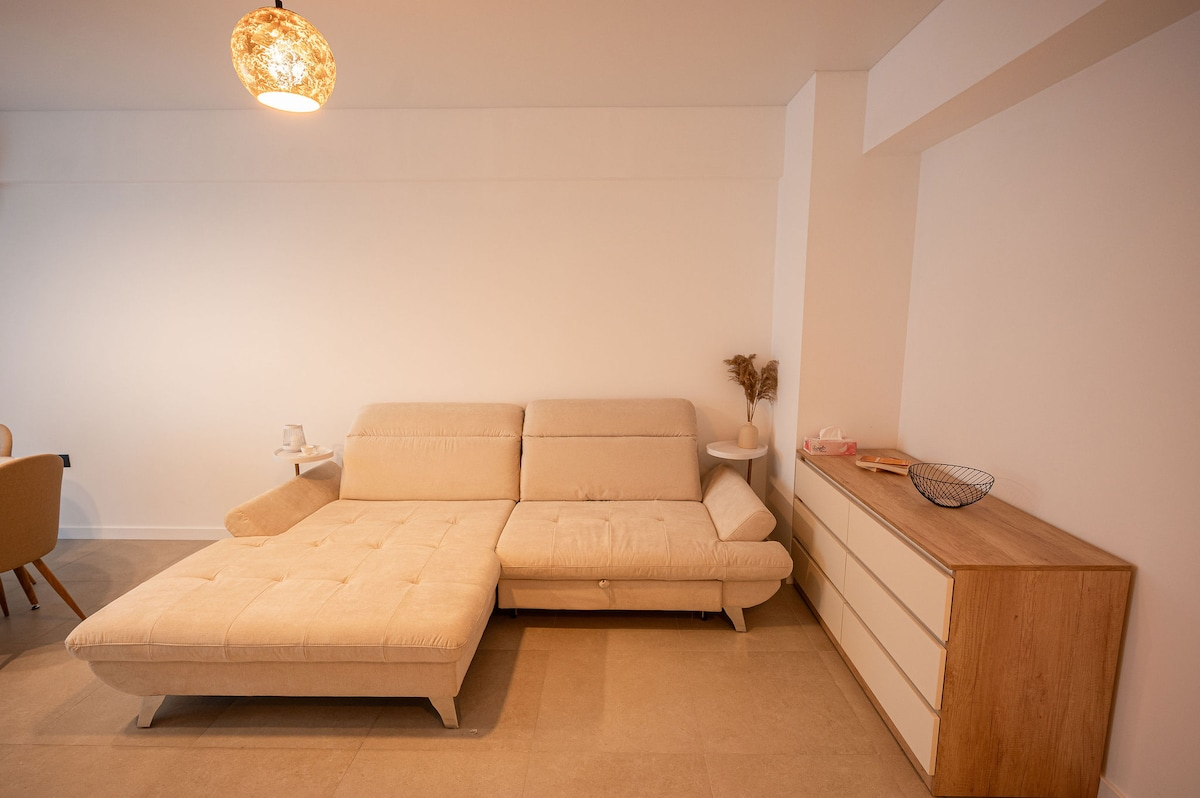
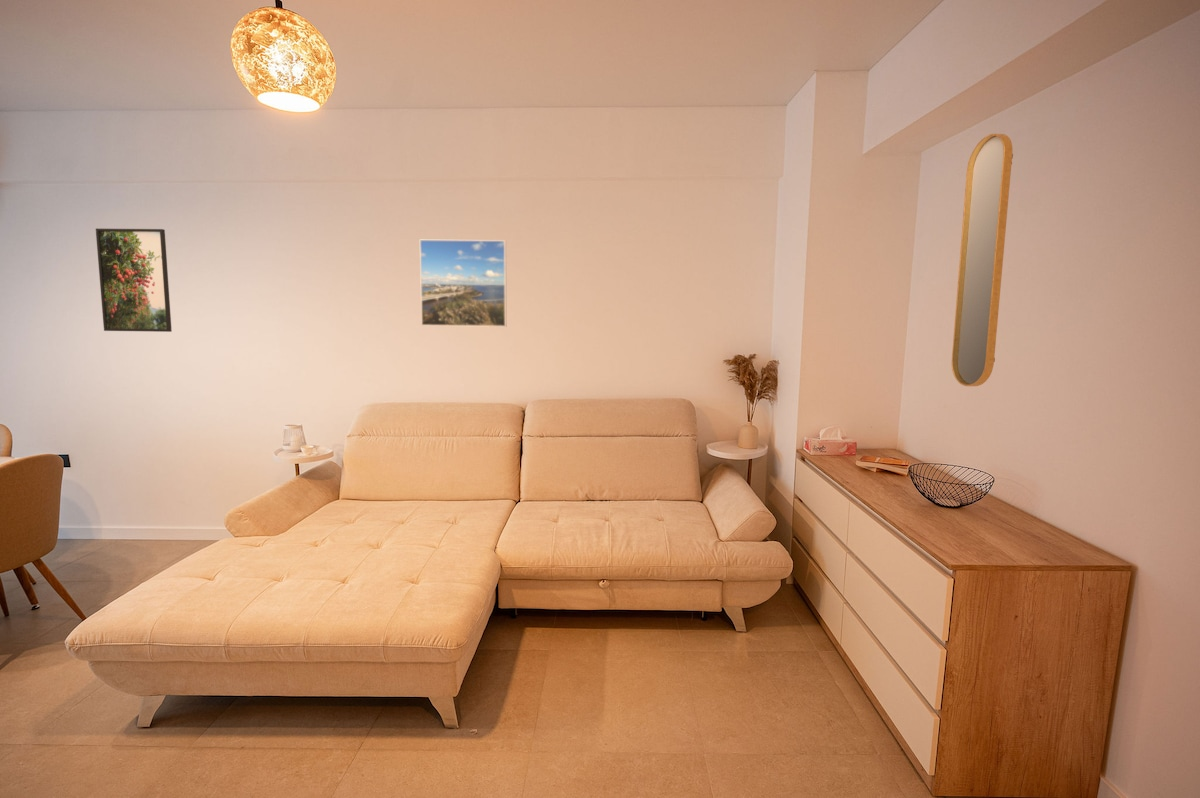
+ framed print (134, 280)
+ home mirror (980, 263)
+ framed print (463, 283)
